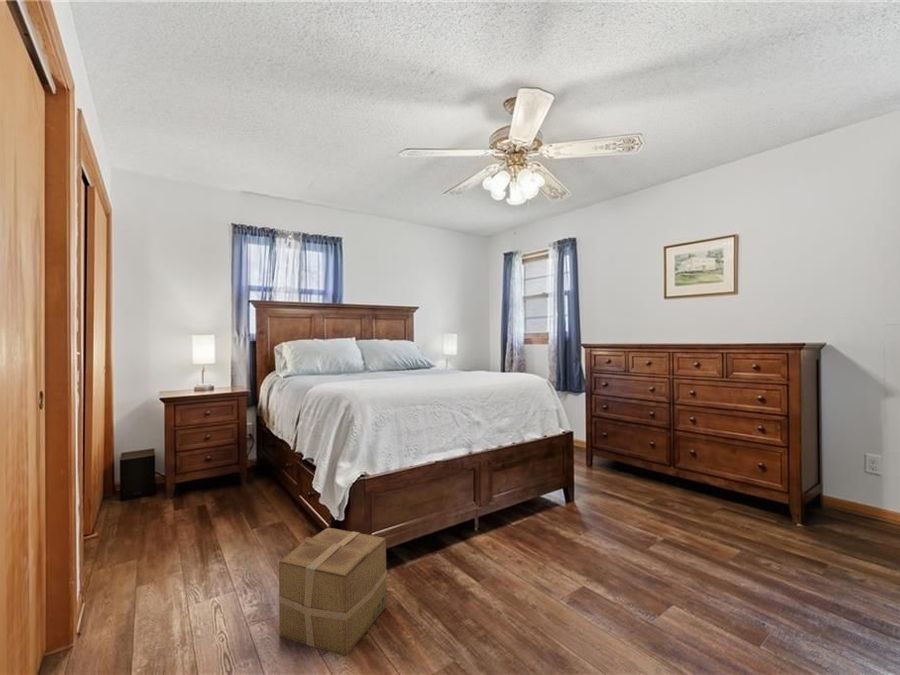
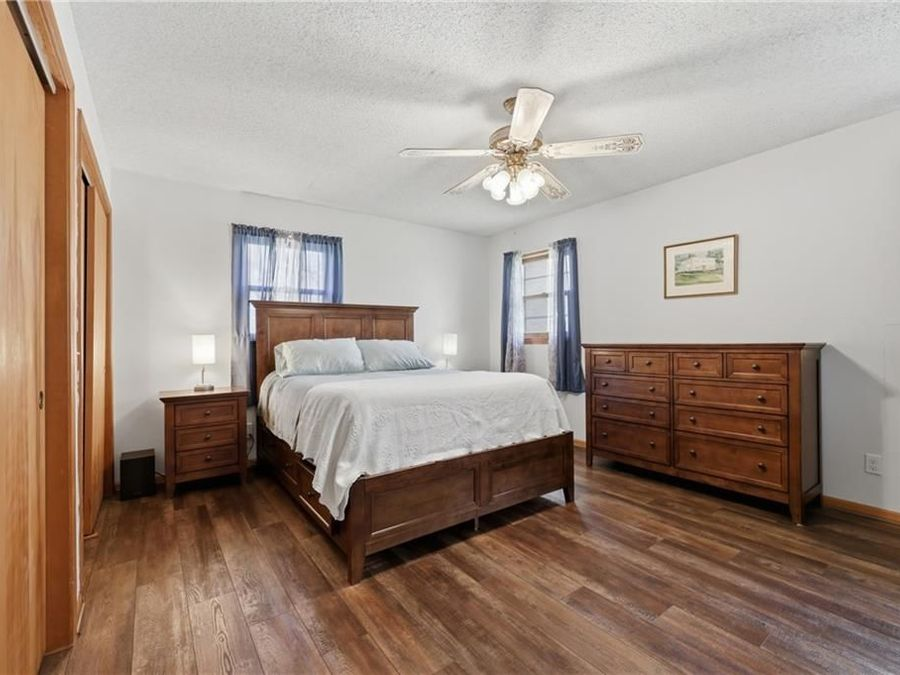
- cardboard box (335, 581)
